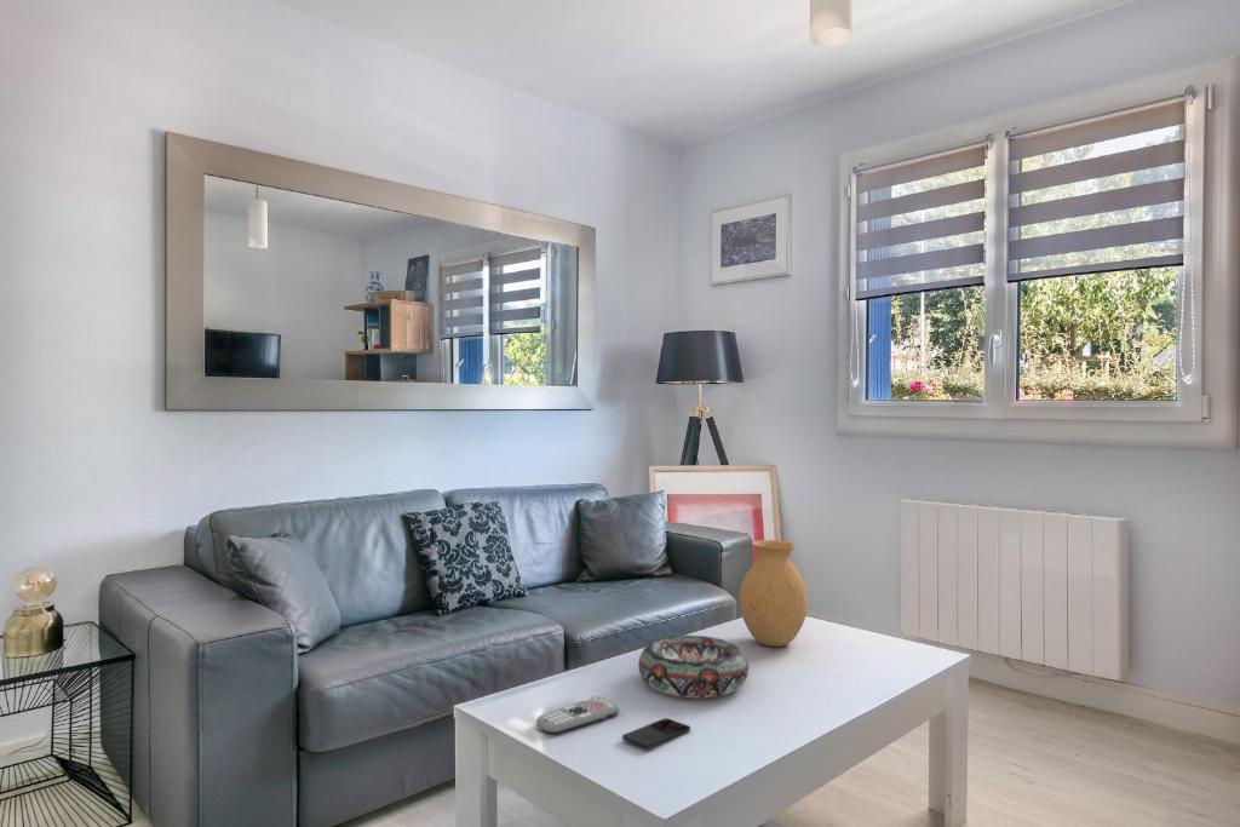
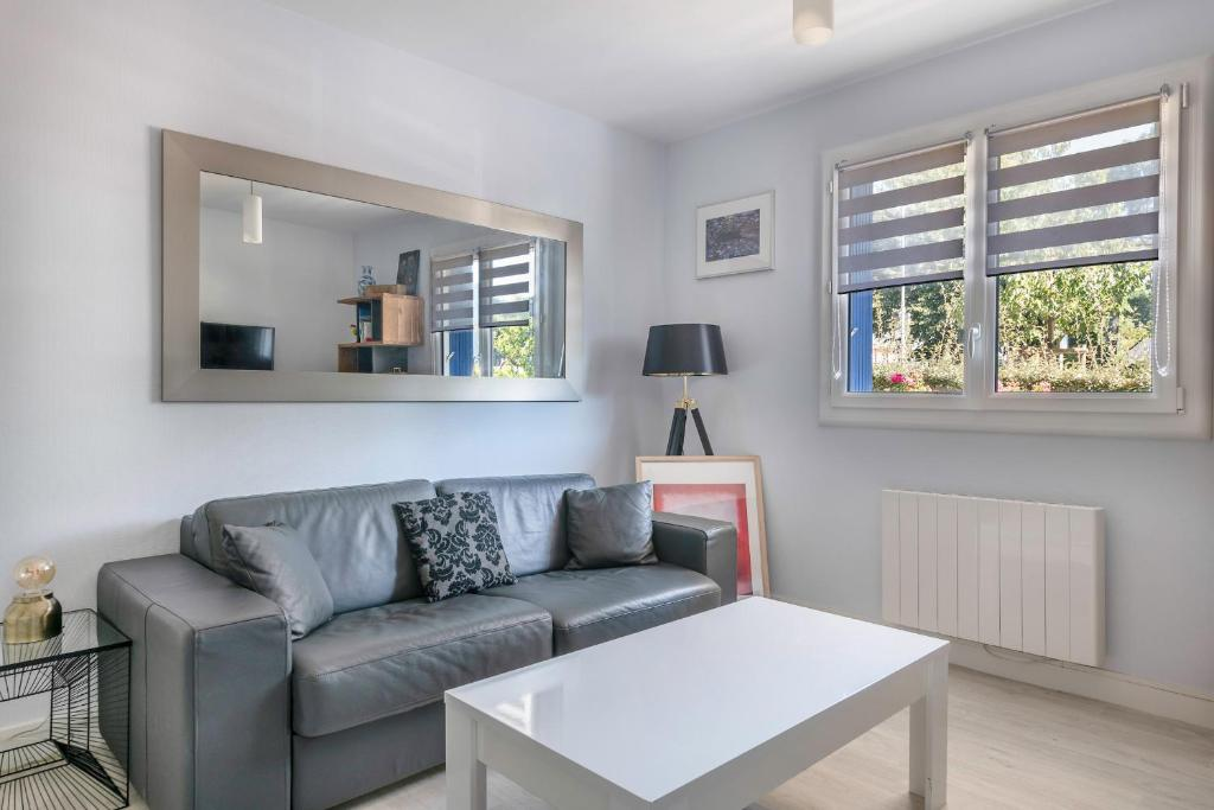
- vase (773, 593)
- decorative bowl (693, 665)
- smartphone (656, 733)
- remote control (576, 716)
